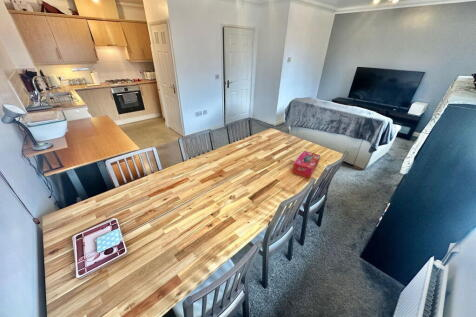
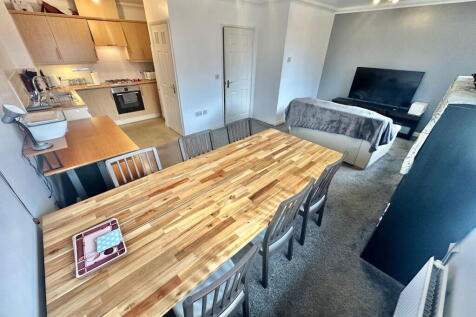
- tissue box (306, 163)
